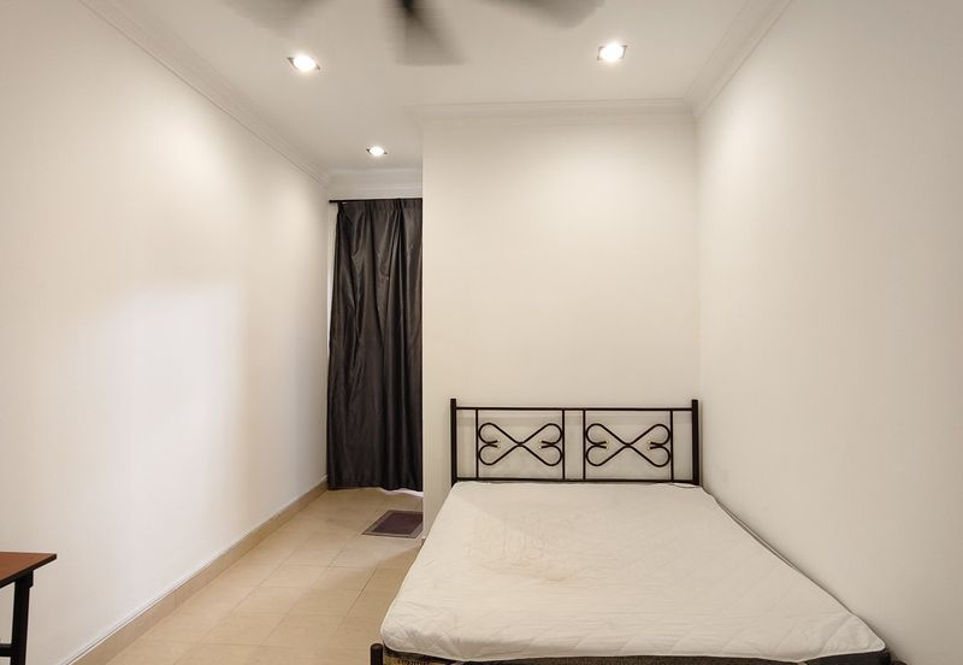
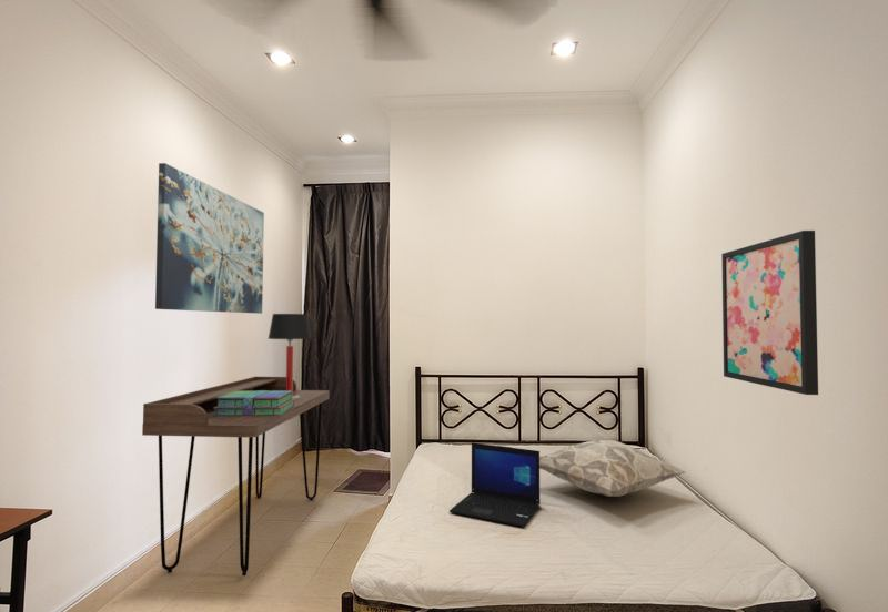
+ decorative pillow (605, 466)
+ stack of books (255, 401)
+ wall art (220, 252)
+ wall art (763, 313)
+ table lamp (290, 355)
+ desk (255, 458)
+ laptop (495, 481)
